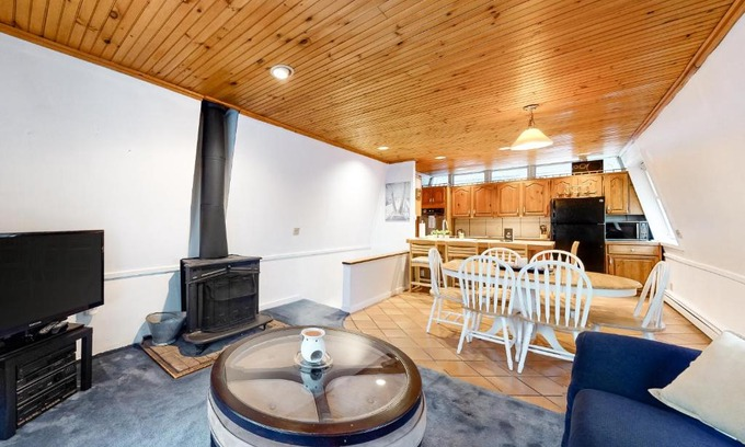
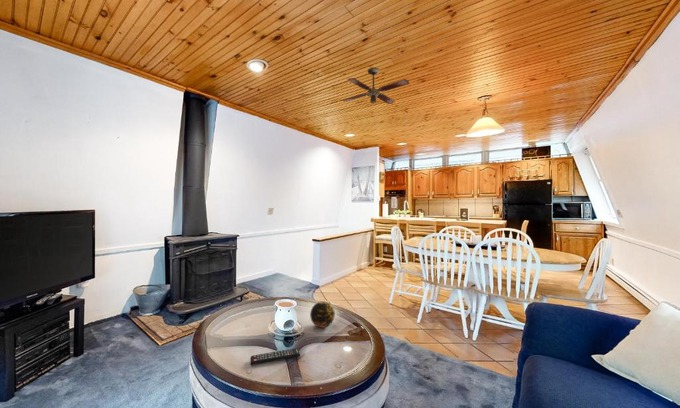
+ decorative orb (322, 314)
+ ceiling fan (373, 86)
+ remote control (275, 356)
